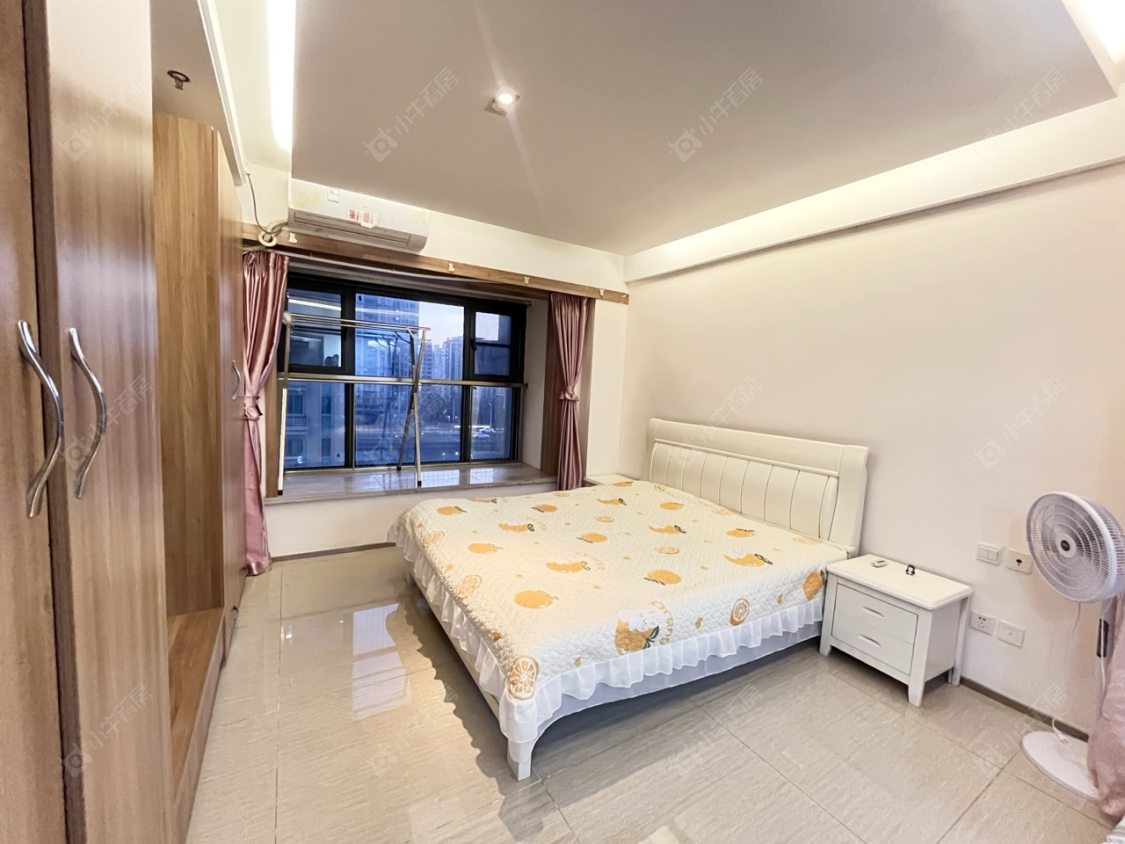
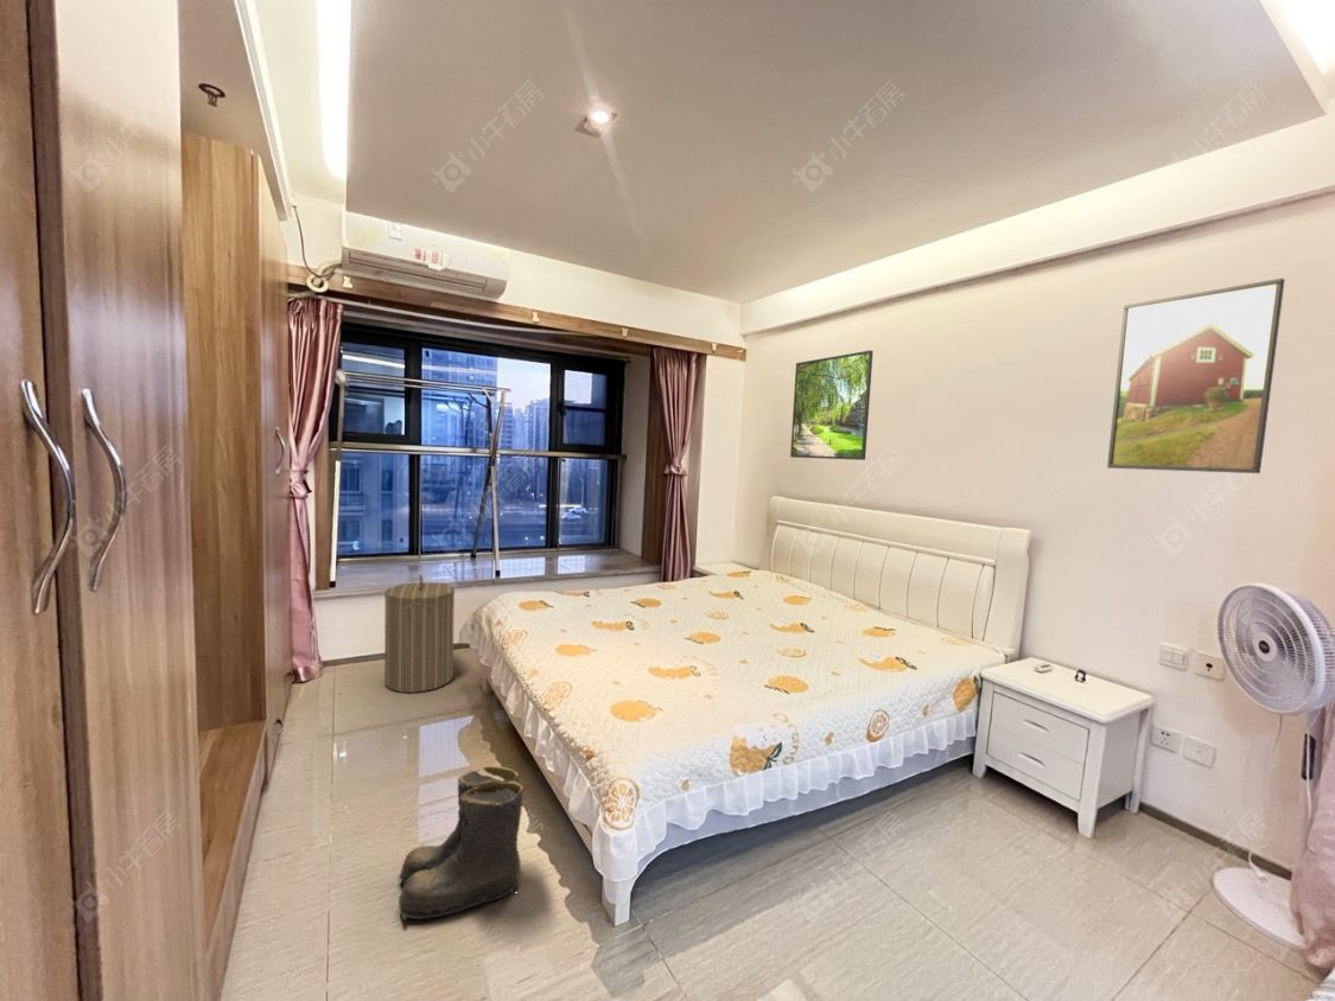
+ laundry hamper (419, 627)
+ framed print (828, 408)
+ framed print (1187, 382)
+ boots (460, 834)
